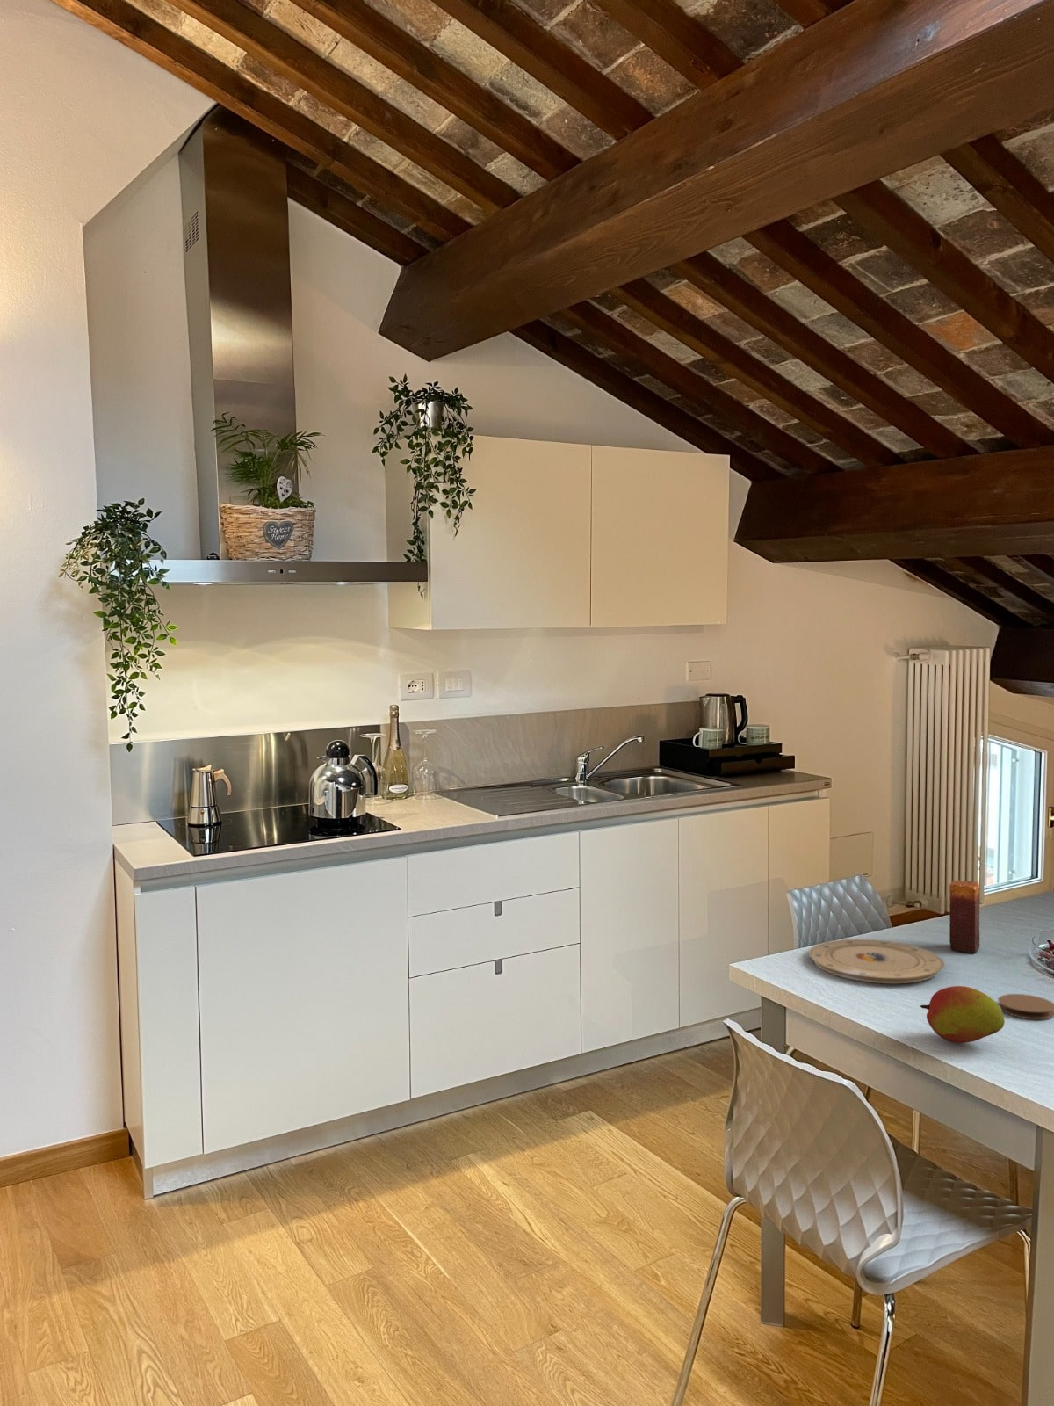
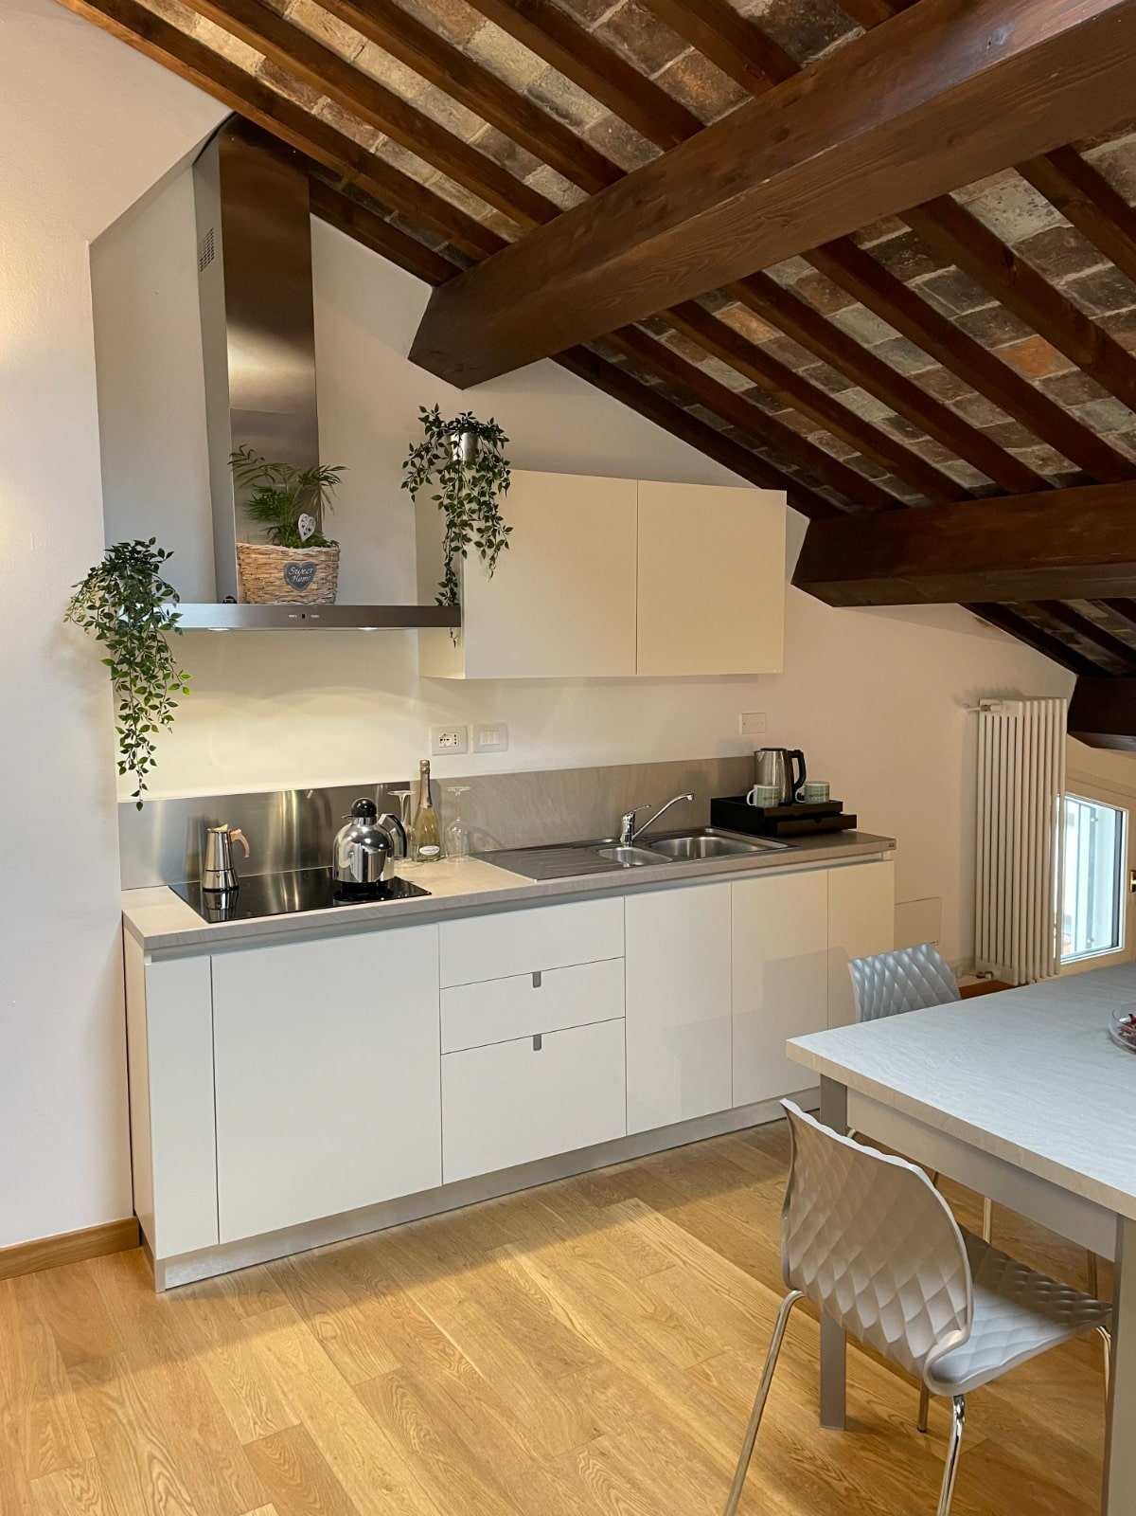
- fruit (962, 1014)
- coaster (1026, 1006)
- candle (964, 916)
- plate (875, 961)
